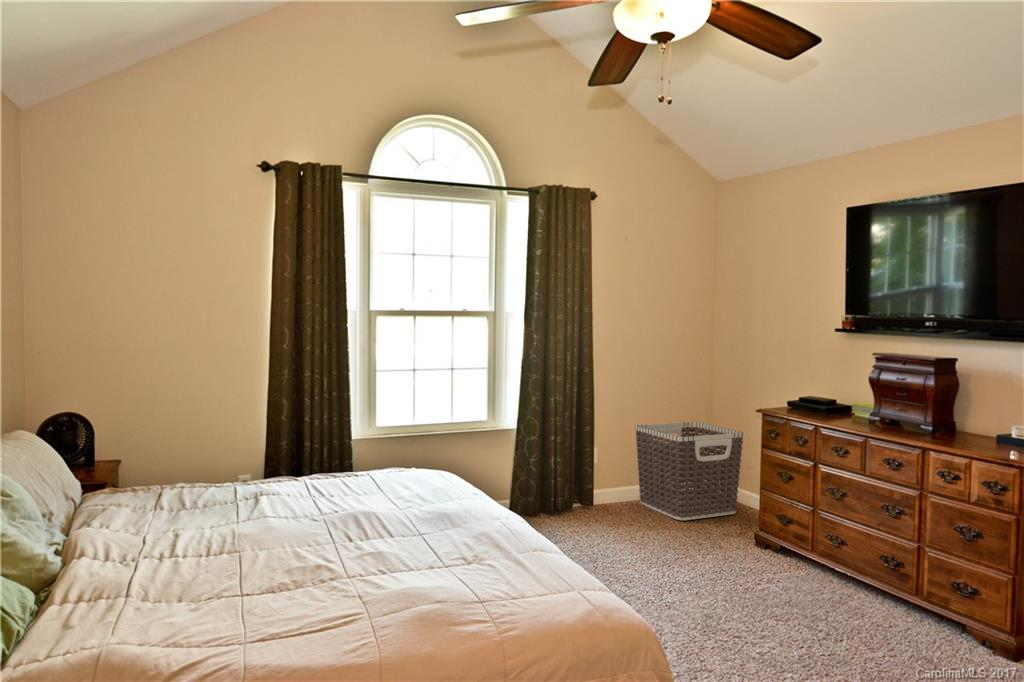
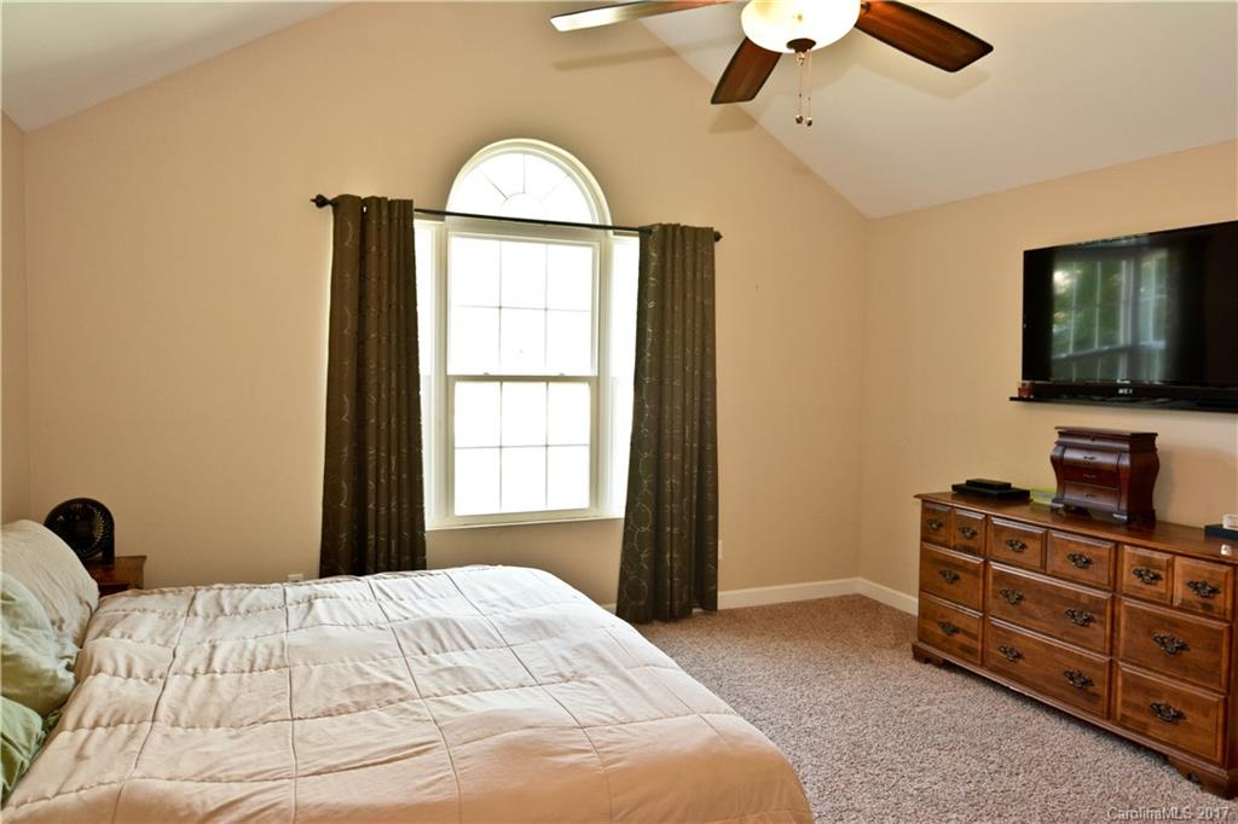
- clothes hamper (687, 468)
